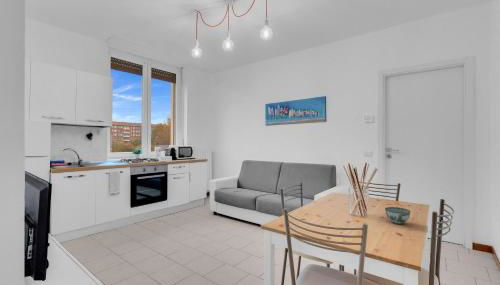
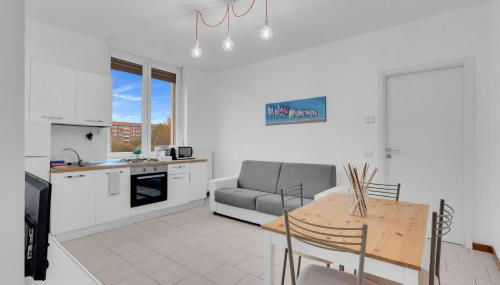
- bowl (397, 216)
